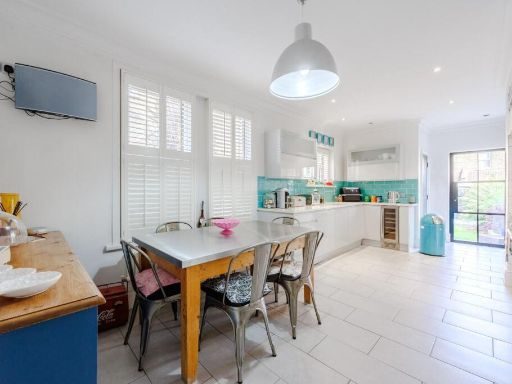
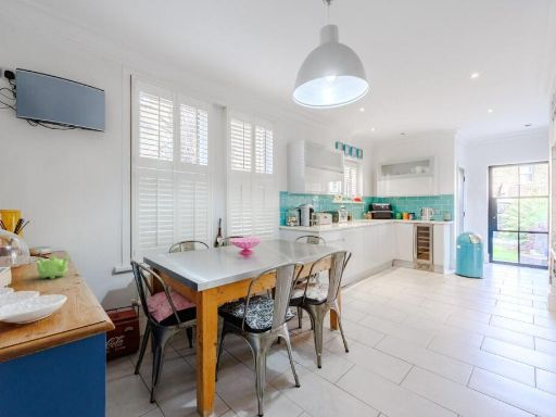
+ teapot (52, 267)
